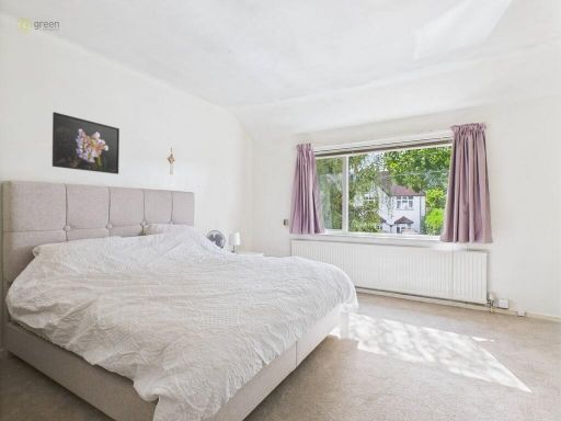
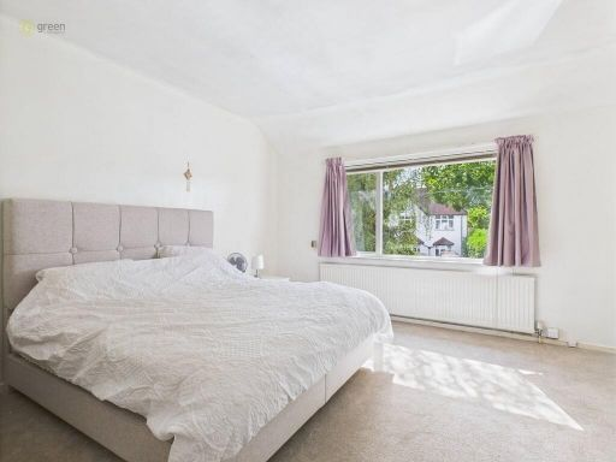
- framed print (88, 146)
